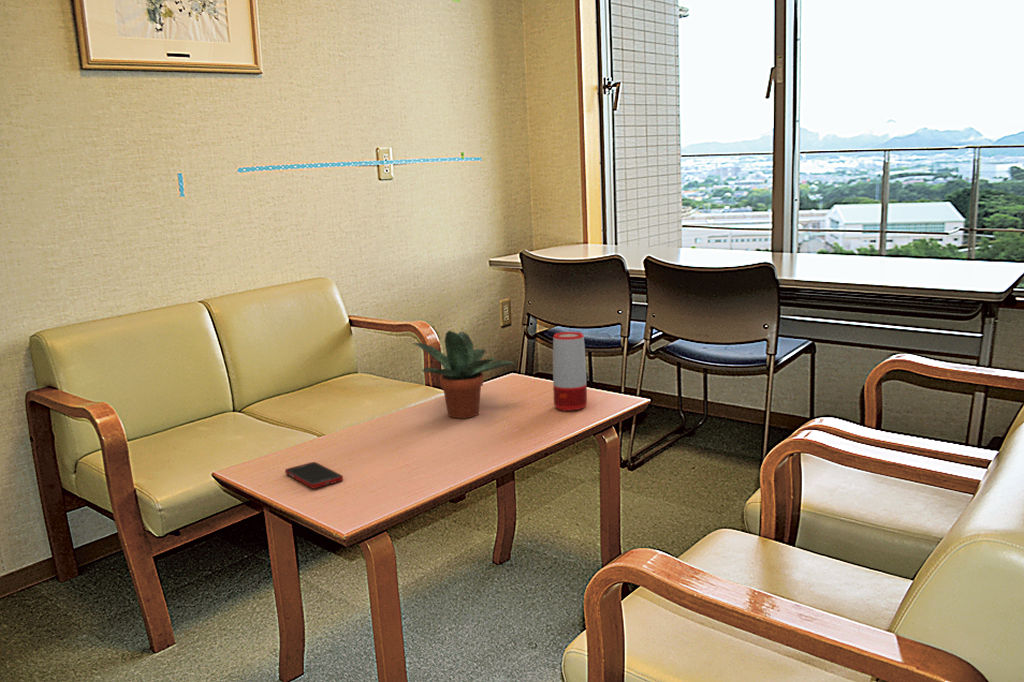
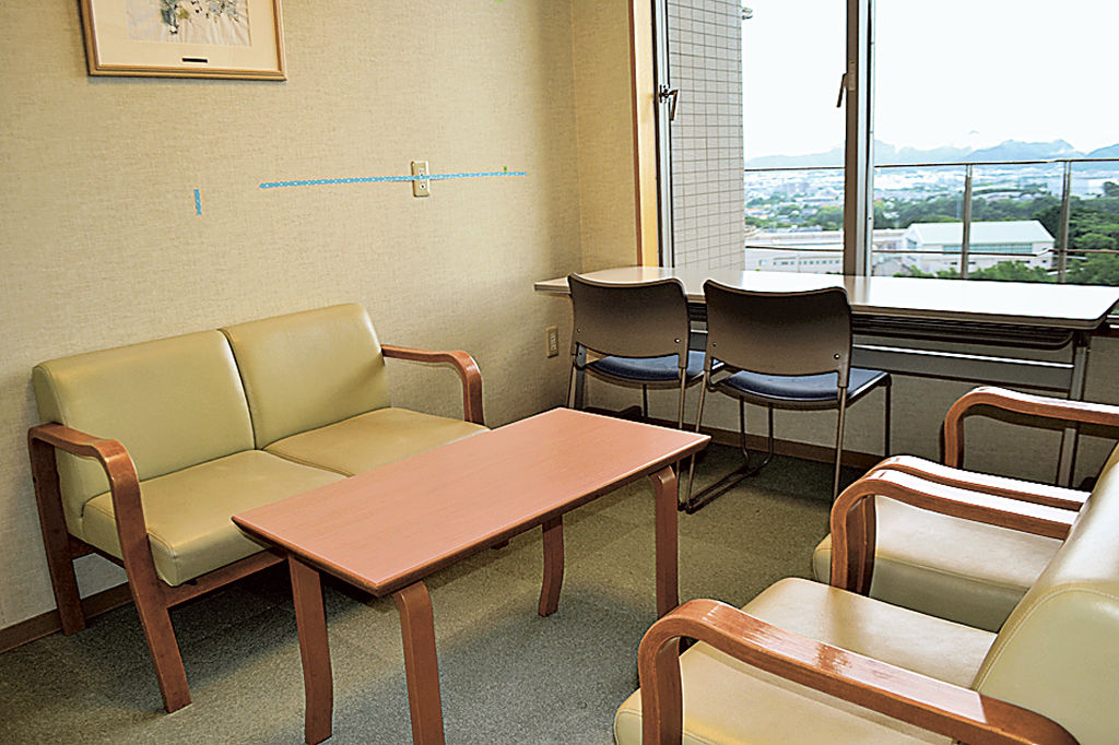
- cell phone (313, 474)
- speaker (569, 371)
- potted plant (462, 369)
